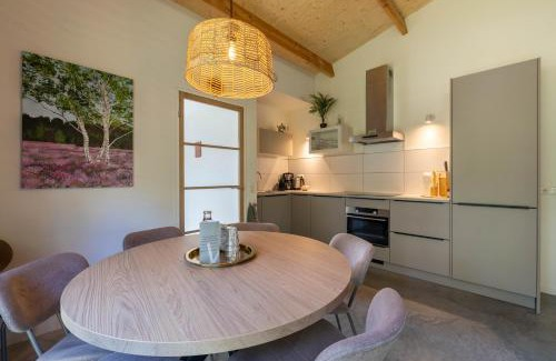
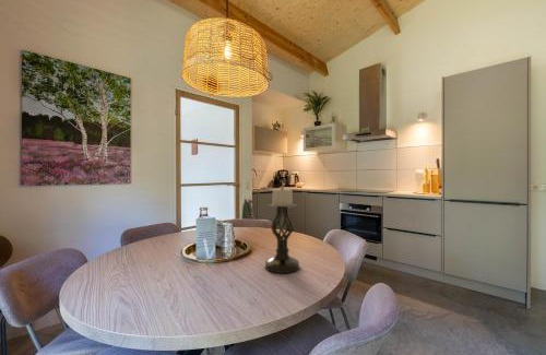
+ candle holder (282, 226)
